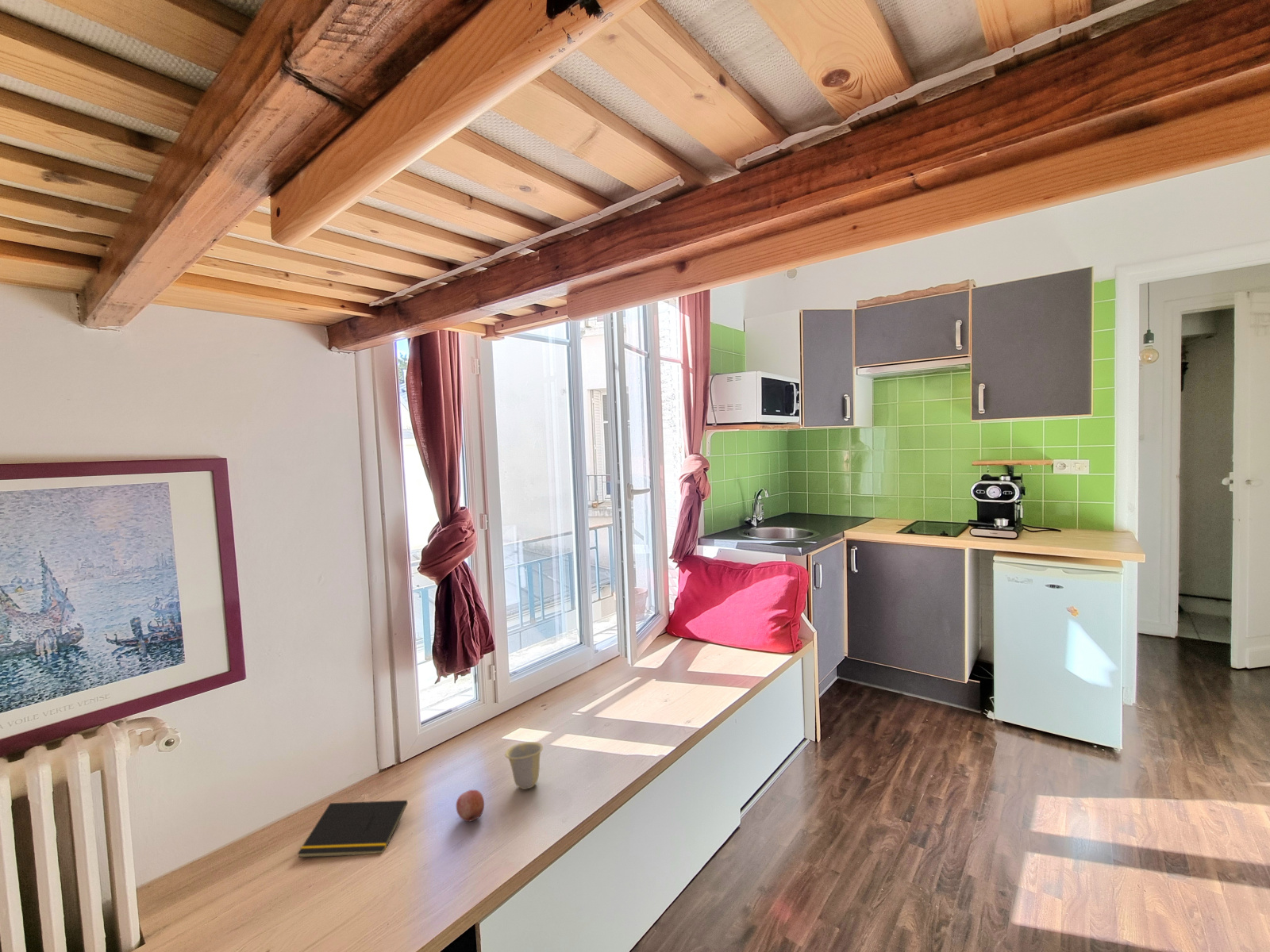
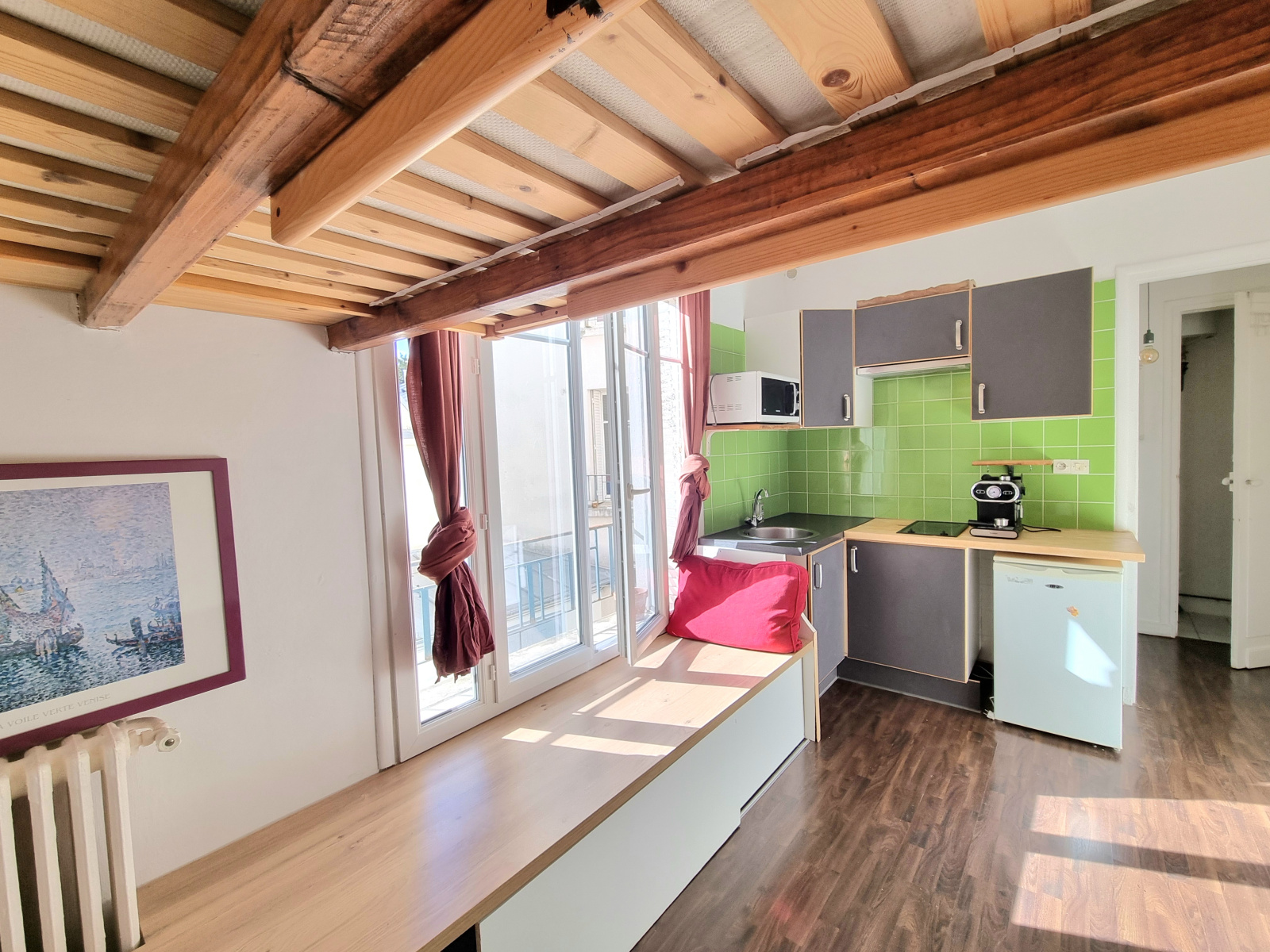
- cup (525, 766)
- notepad (355, 827)
- fruit (470, 805)
